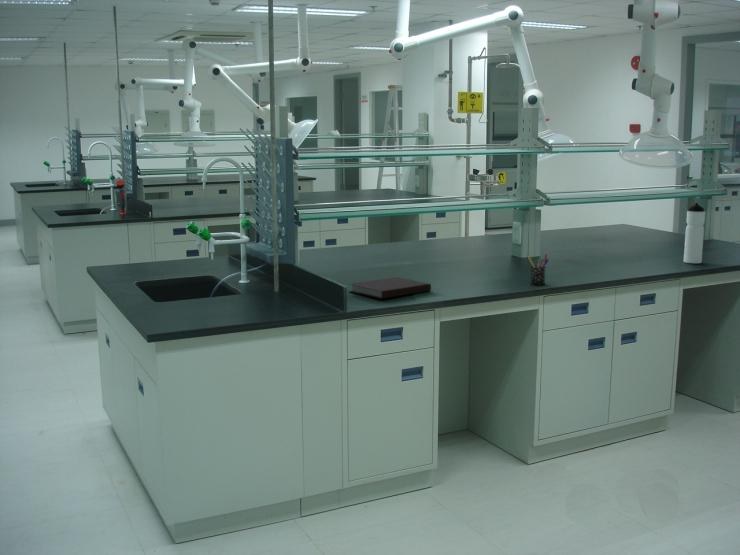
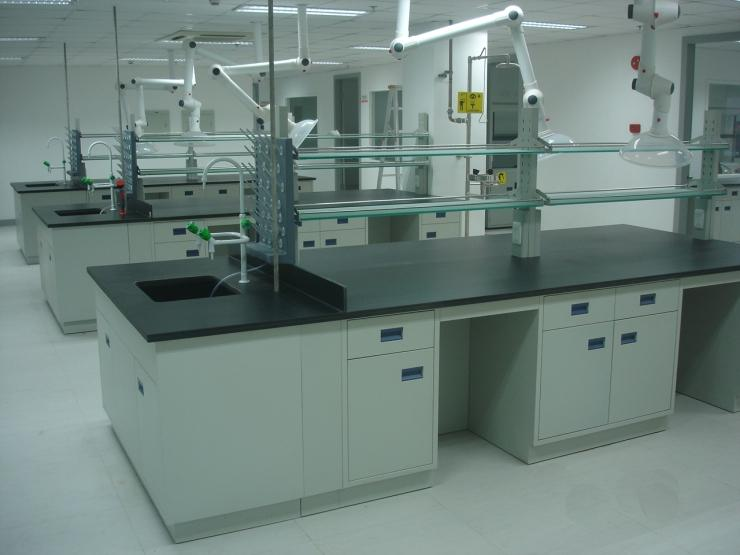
- water bottle (694, 232)
- notebook (389, 287)
- pen holder (539, 268)
